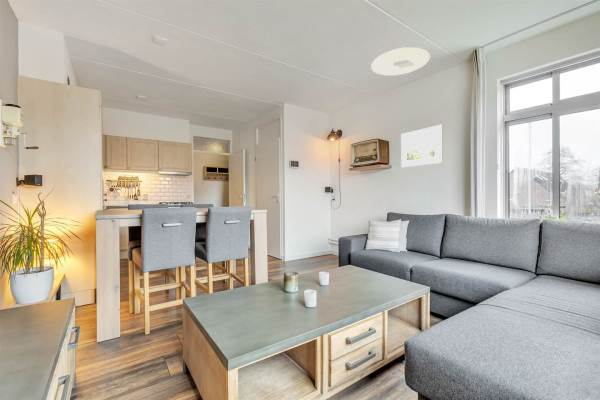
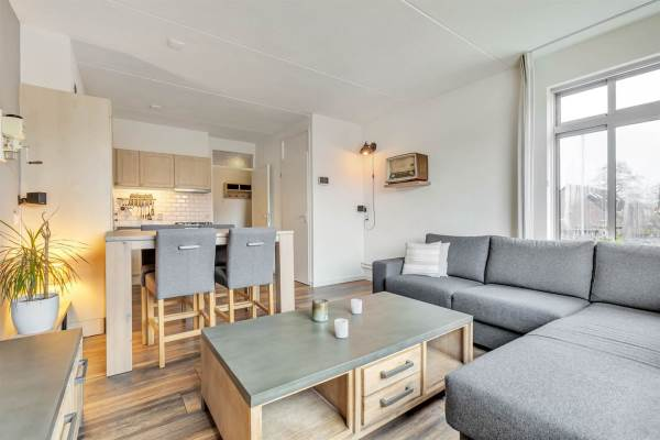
- ceiling light (399, 60)
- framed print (420, 147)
